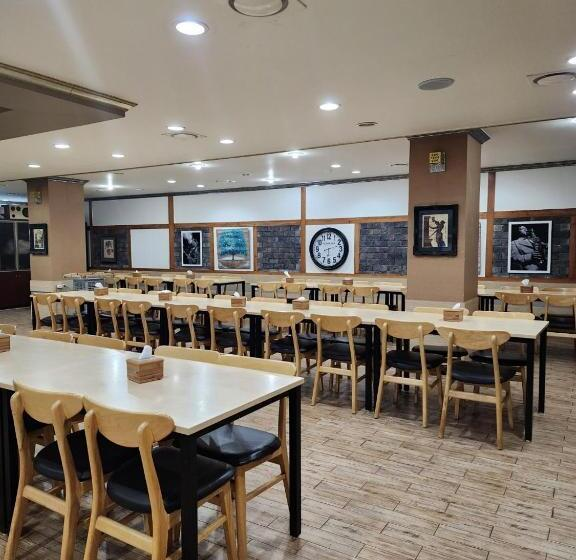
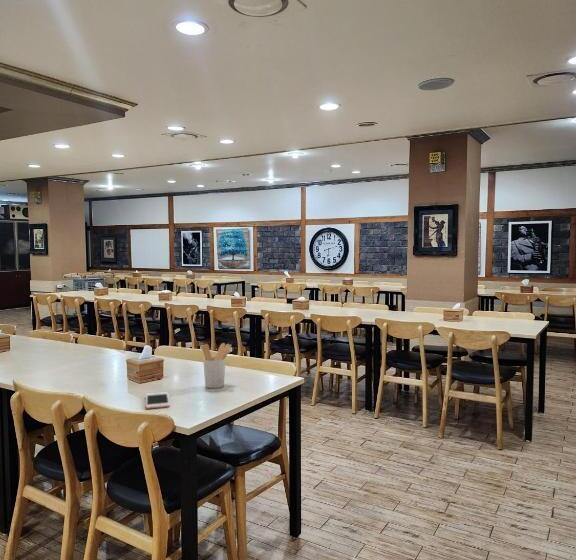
+ utensil holder (218, 364)
+ cell phone (157, 400)
